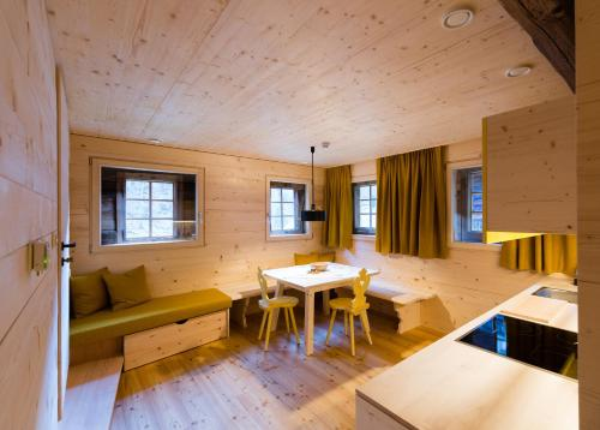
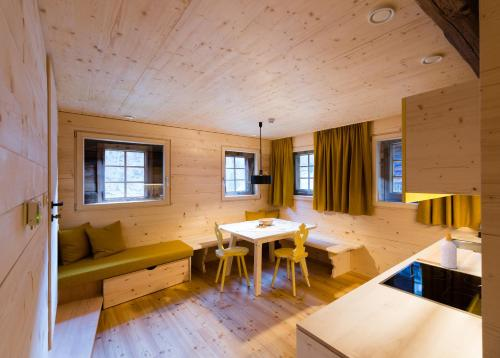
+ soap bottle (448, 249)
